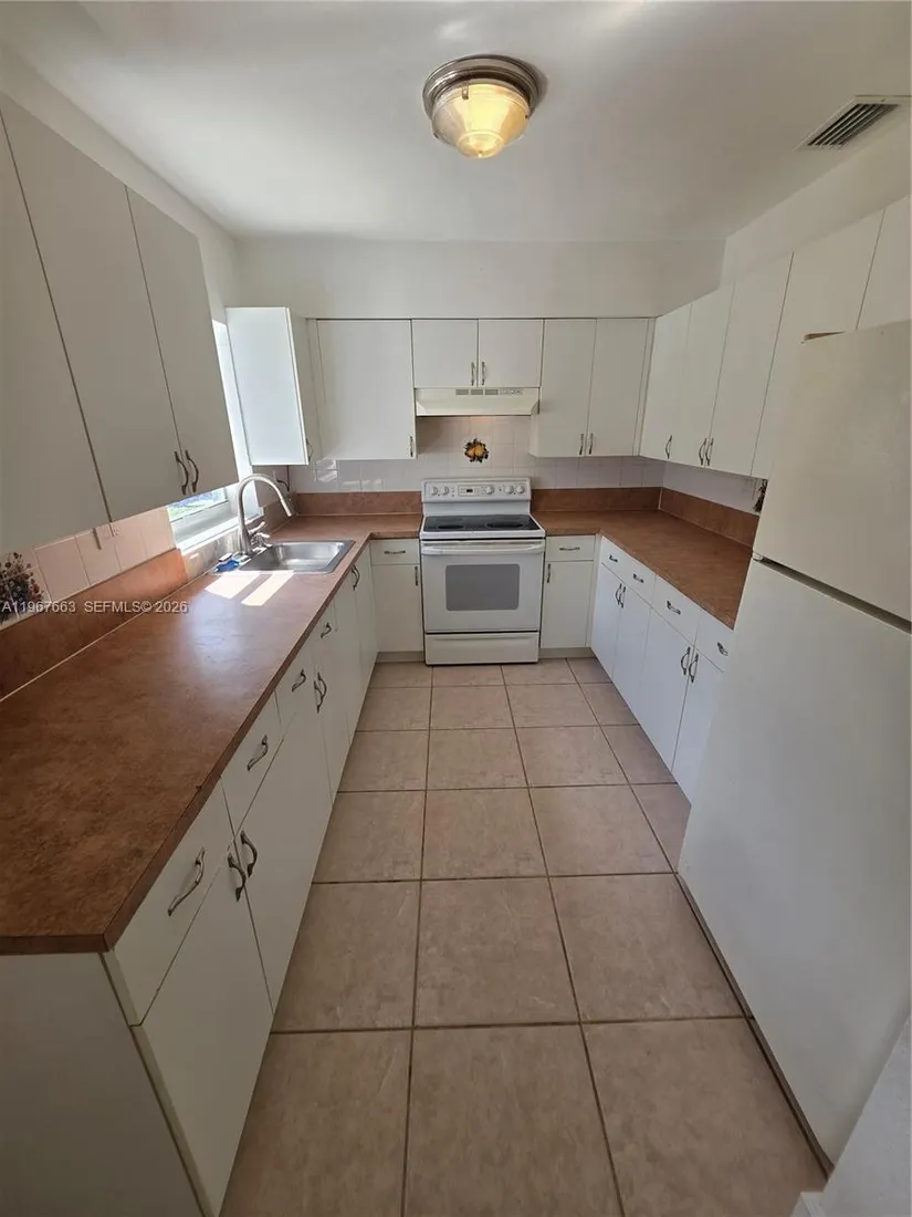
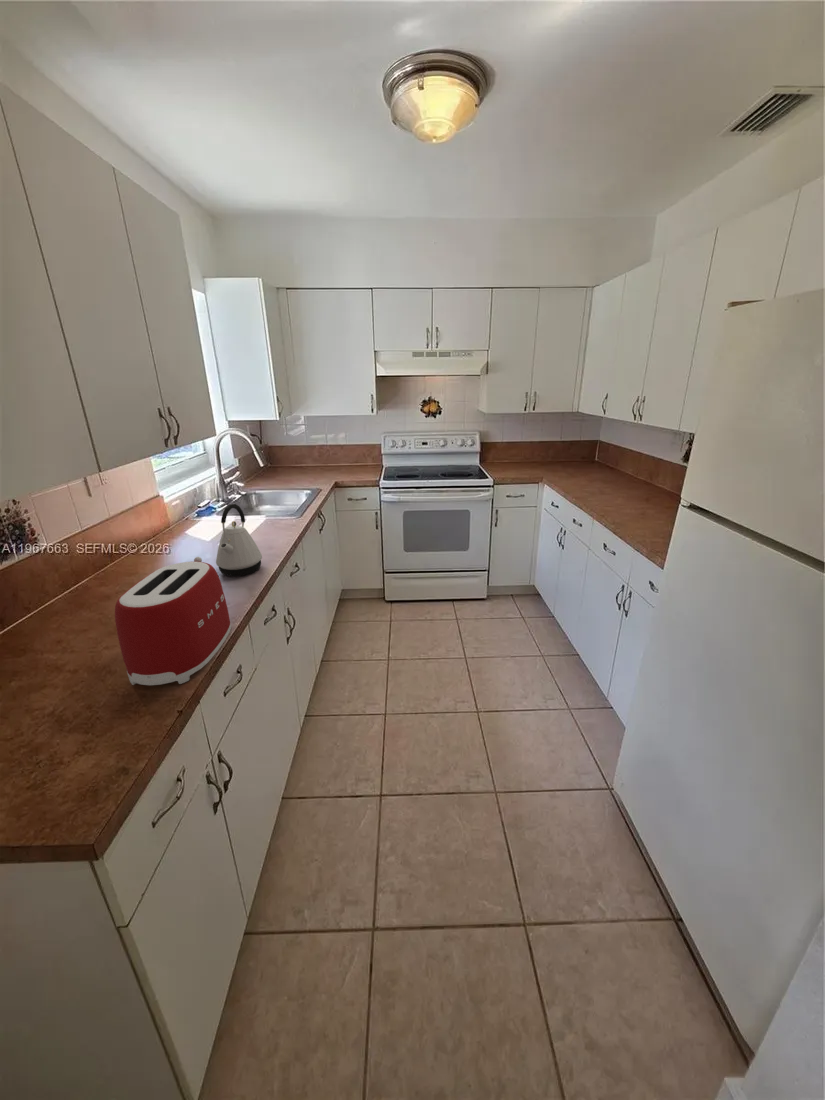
+ toaster (178, 615)
+ kettle (235, 538)
